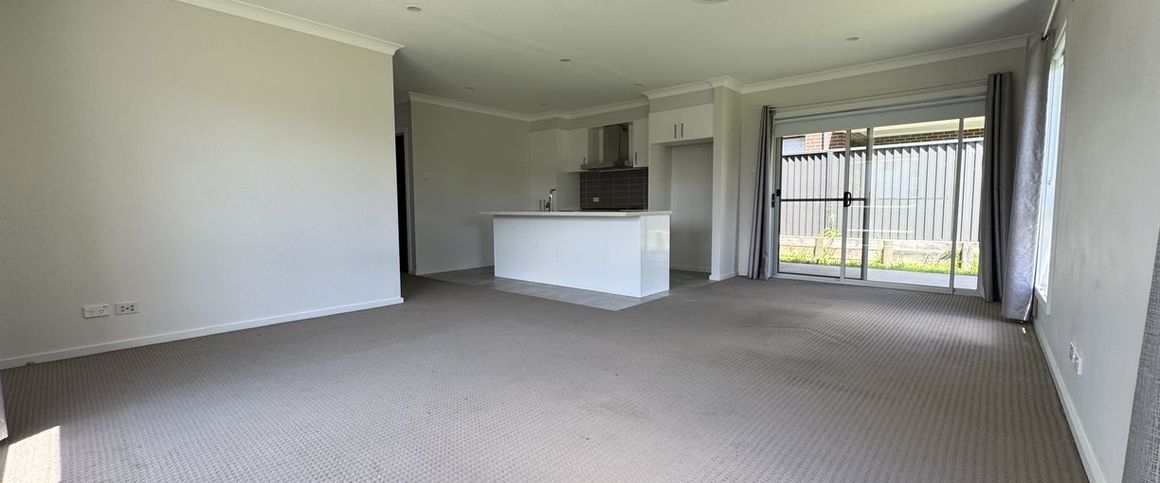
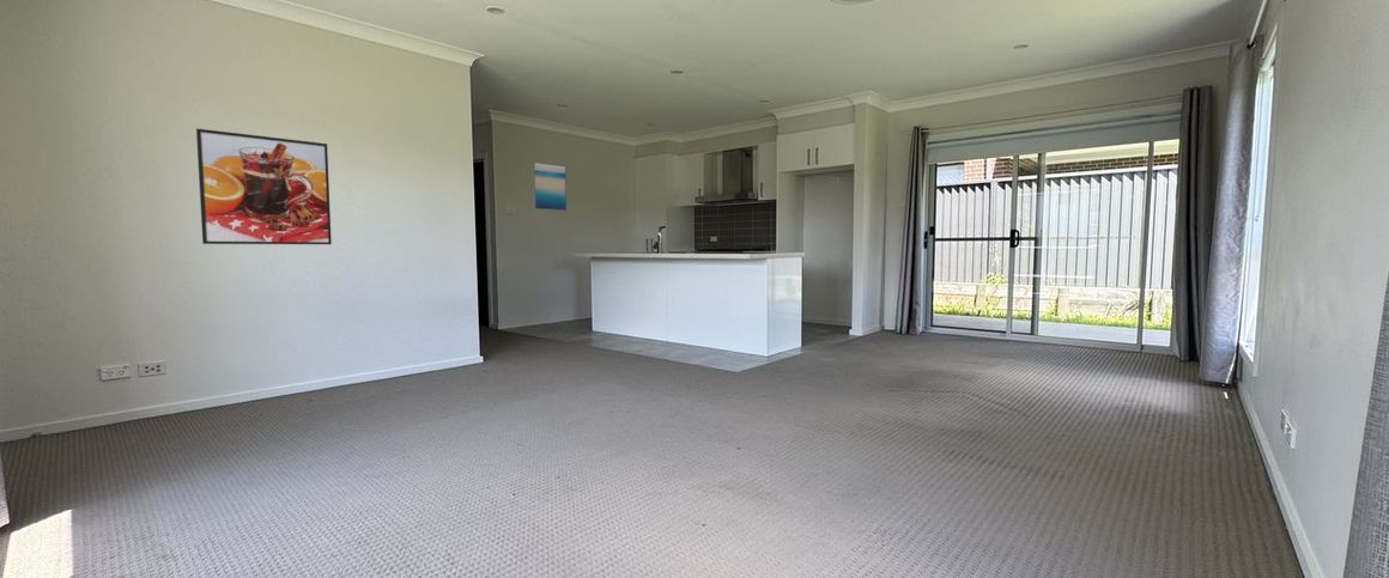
+ wall art (550, 187)
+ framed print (268, 190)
